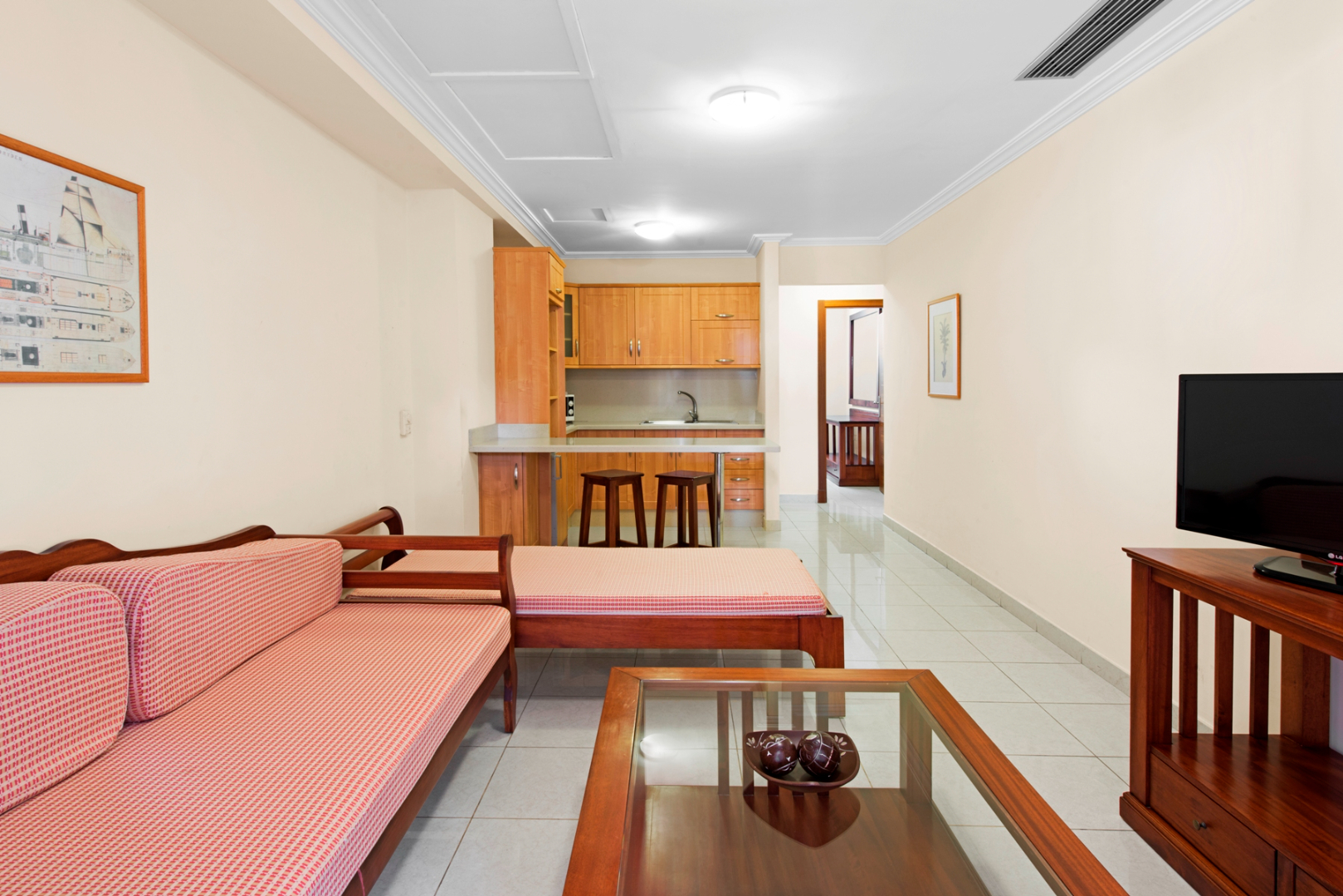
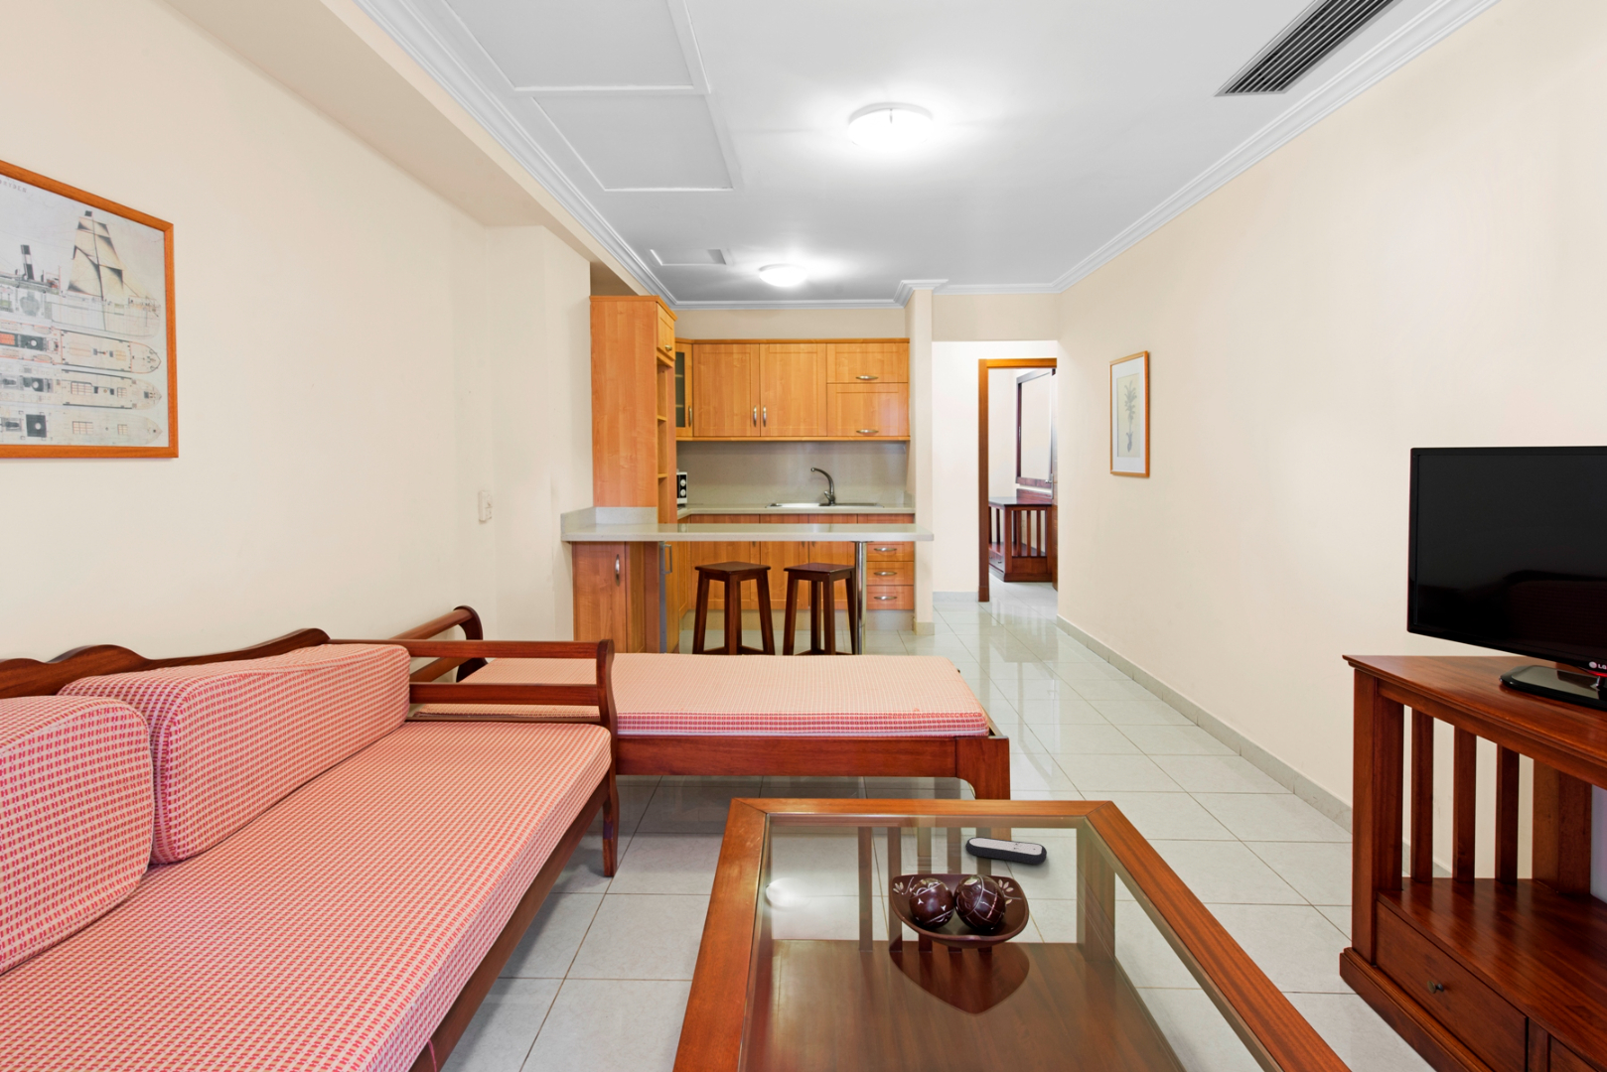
+ remote control (1005, 848)
